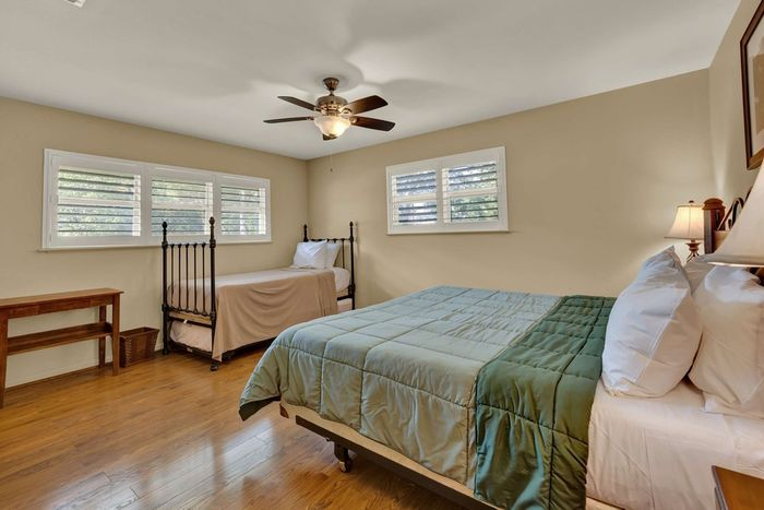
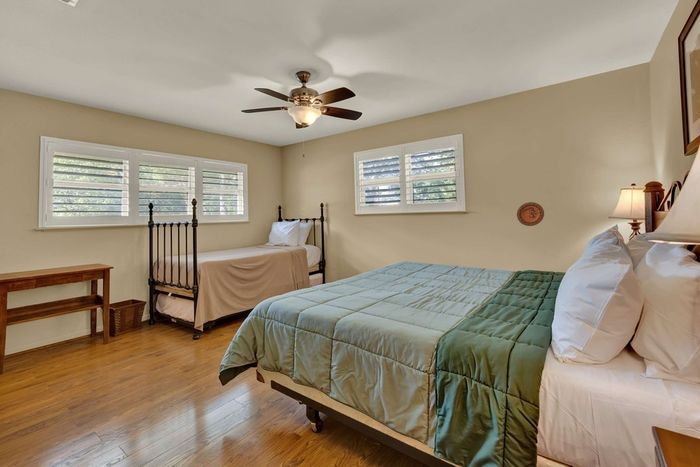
+ decorative plate (530, 214)
